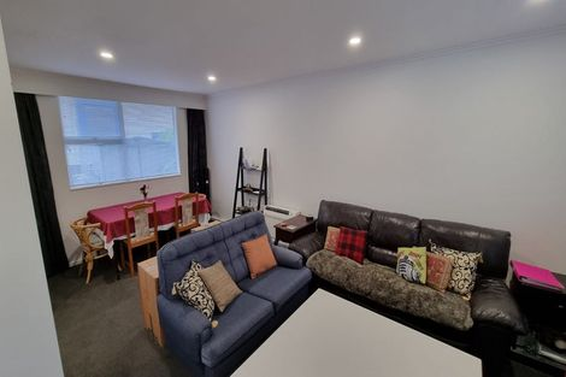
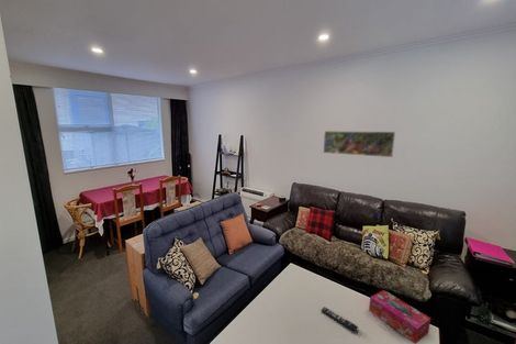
+ tissue box (397, 313)
+ remote control (338, 318)
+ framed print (356, 143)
